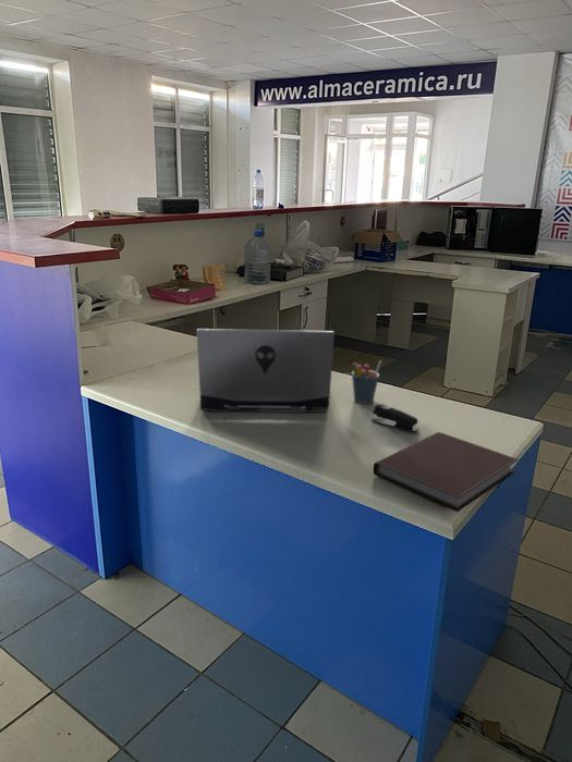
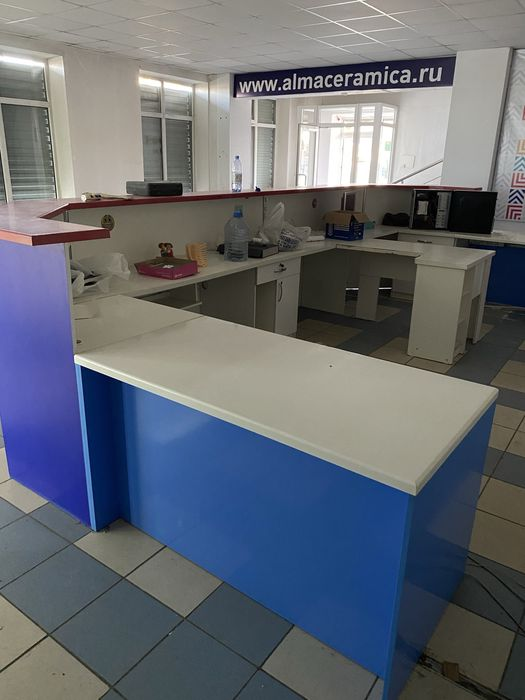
- notebook (446, 466)
- laptop computer (265, 360)
- stapler (395, 416)
- pen holder (364, 380)
